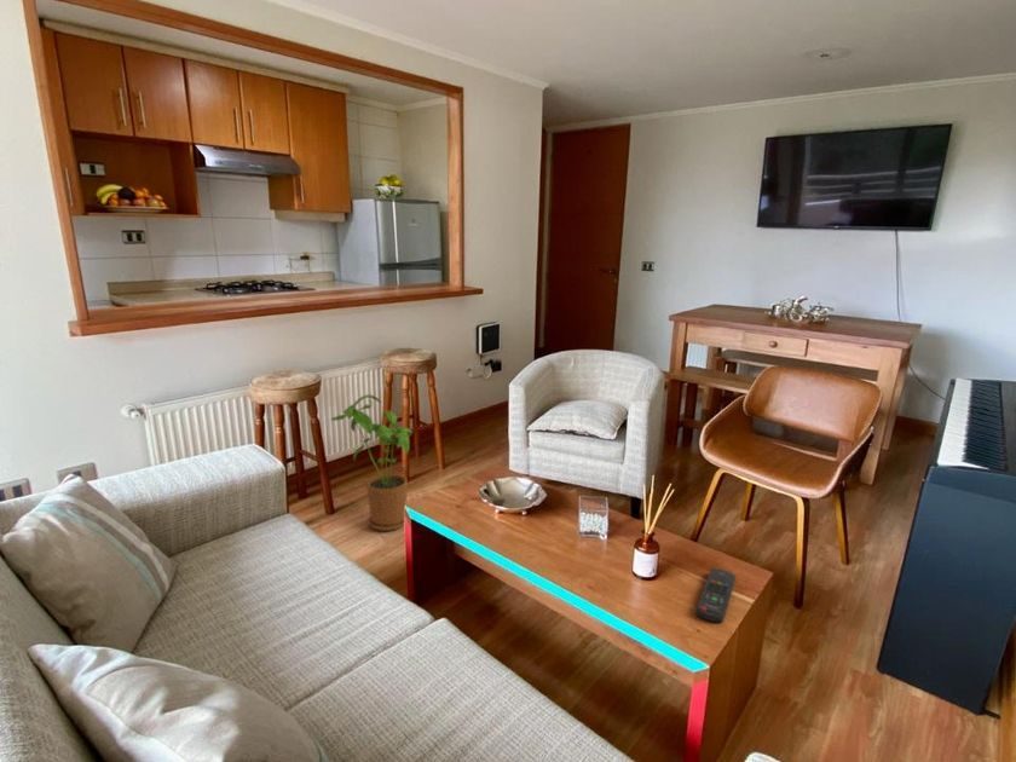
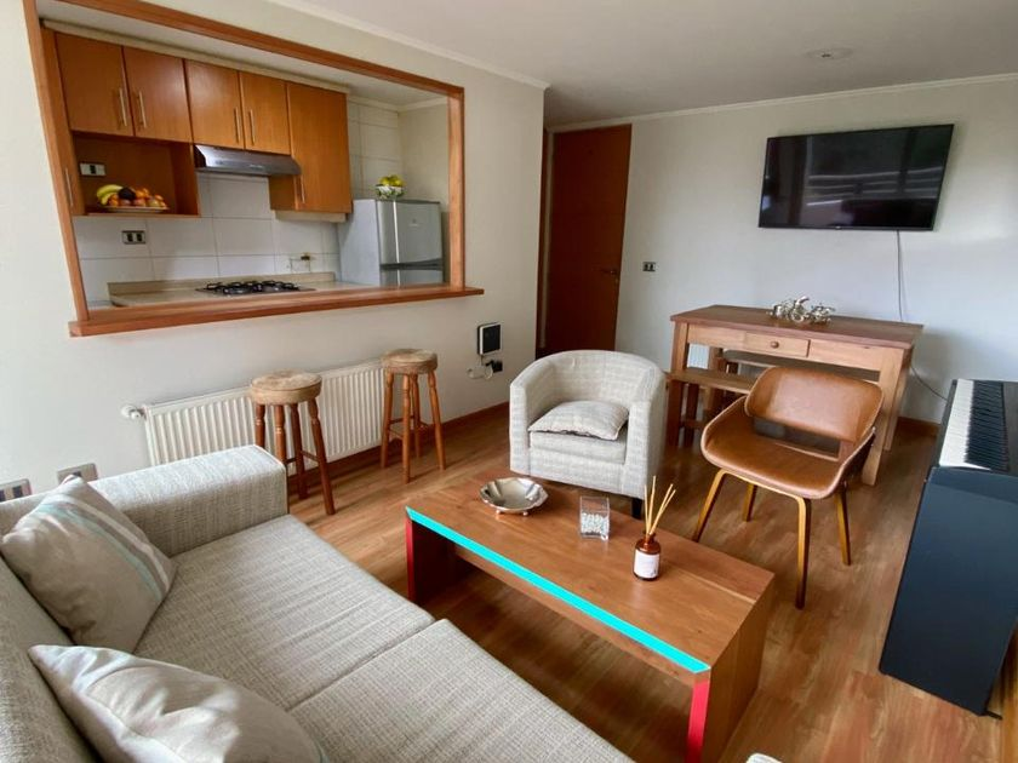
- remote control (716, 593)
- house plant (383, 460)
